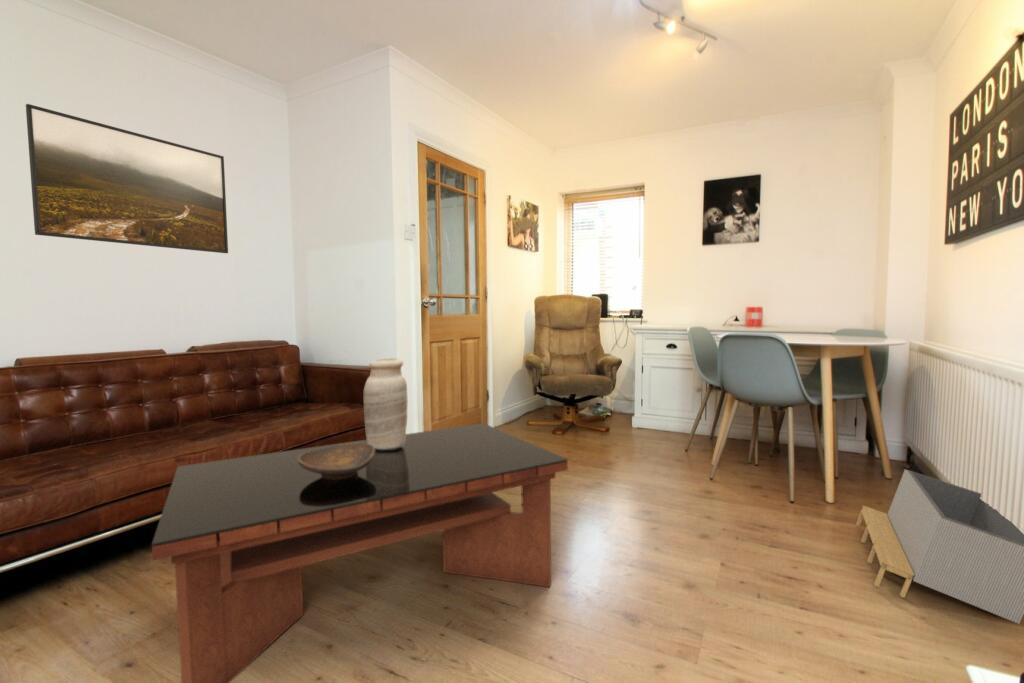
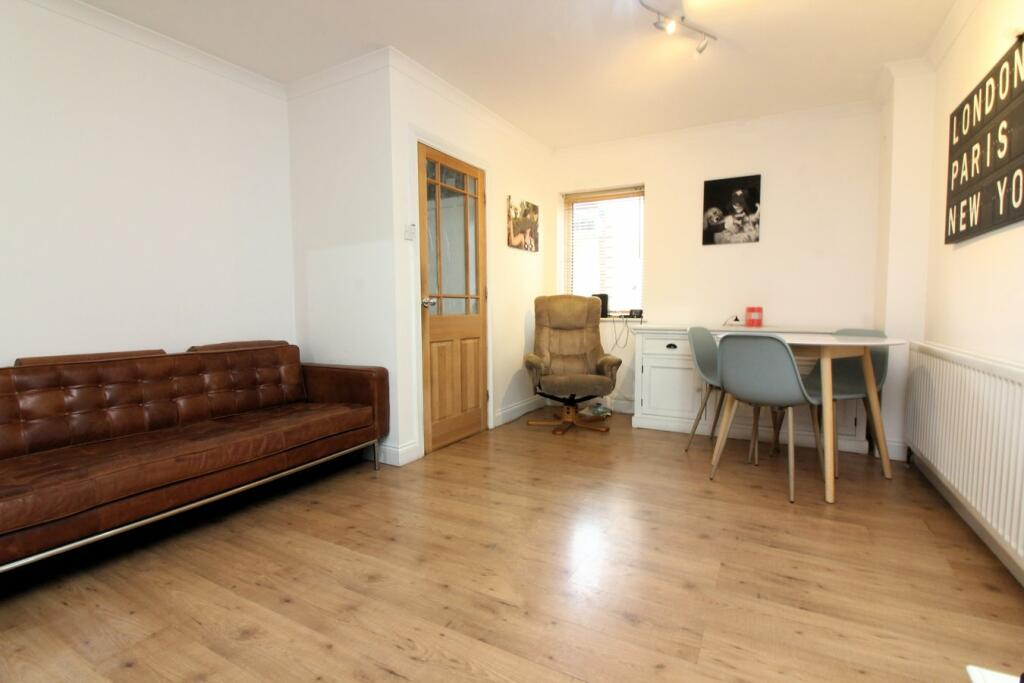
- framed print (142, 190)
- coffee table (376, 527)
- storage bin (934, 531)
- vase (386, 402)
- decorative bowl (337, 462)
